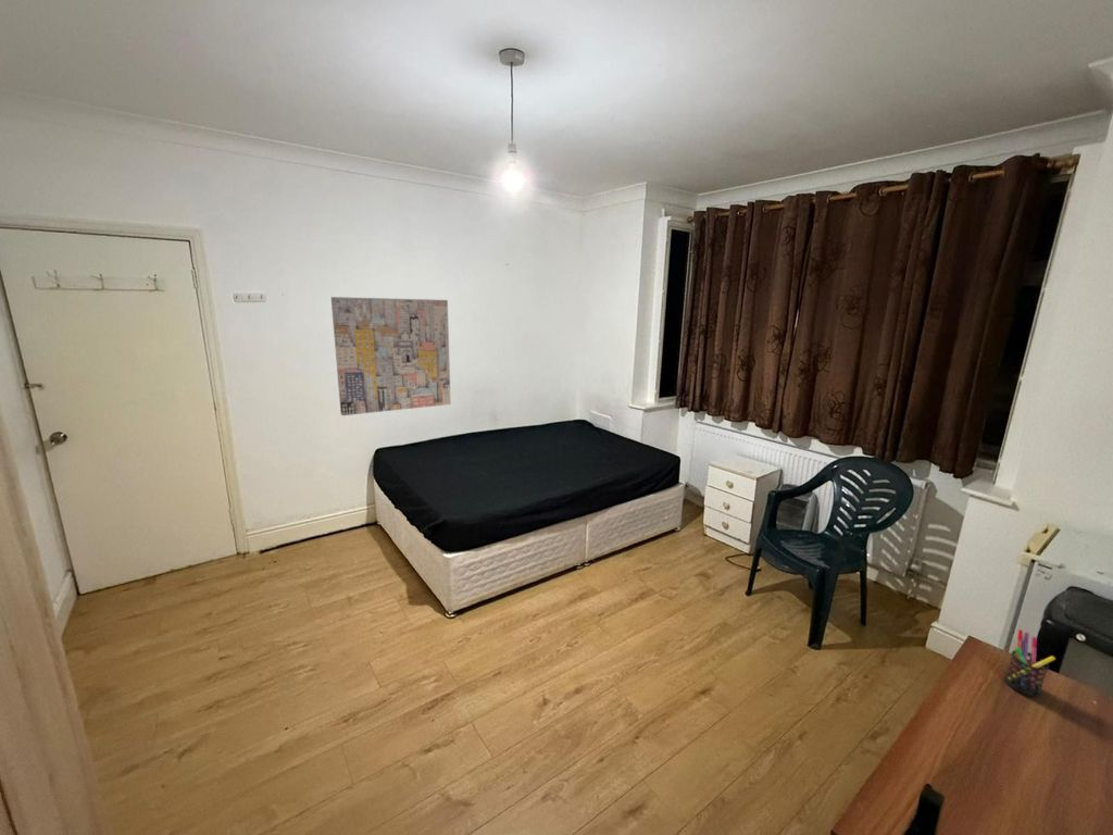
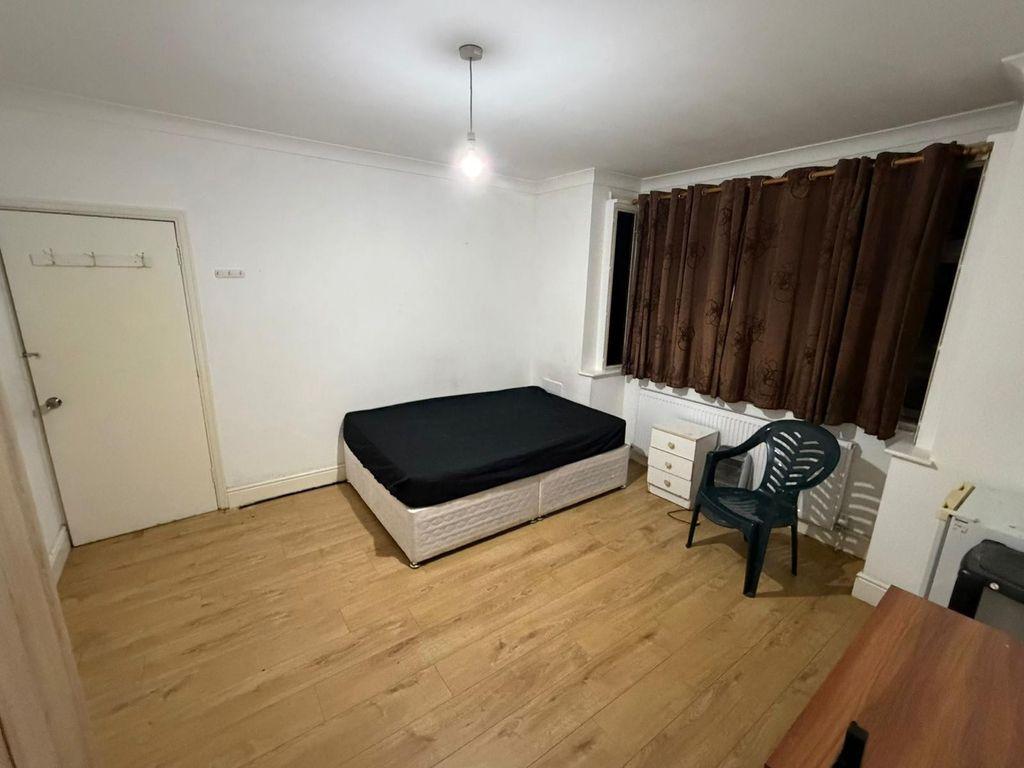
- pen holder (1024, 661)
- wall art (396, 354)
